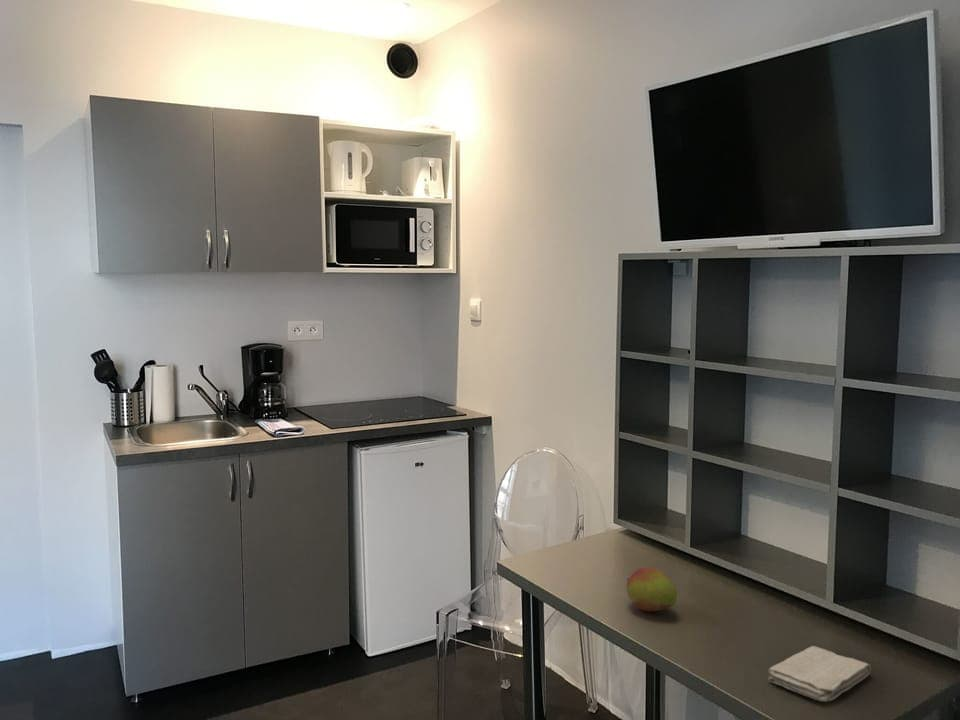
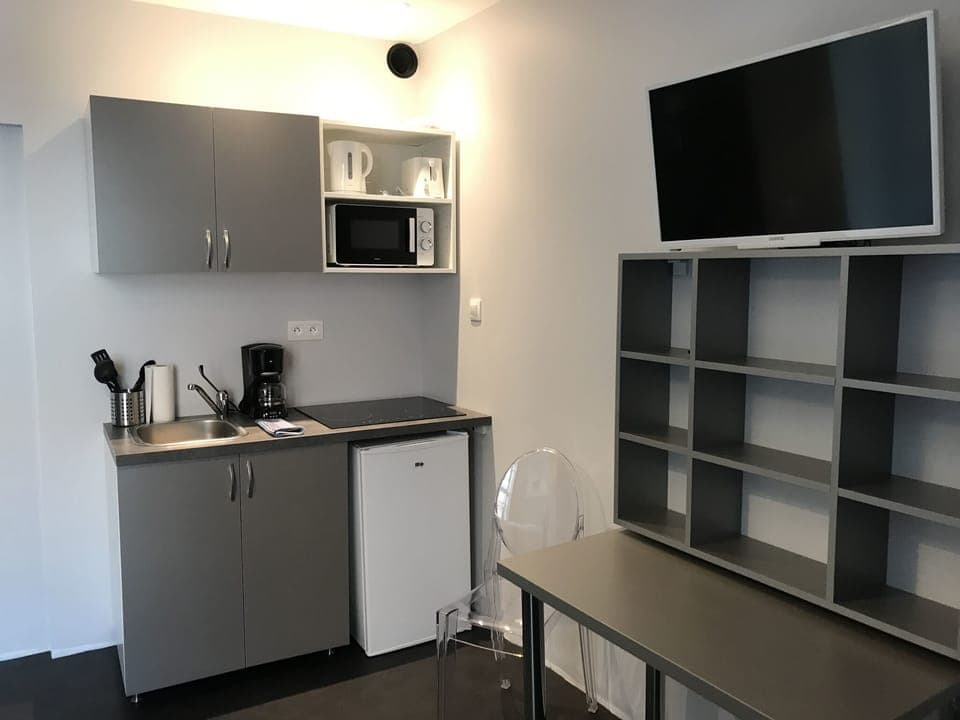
- washcloth (818, 671)
- fruit (650, 589)
